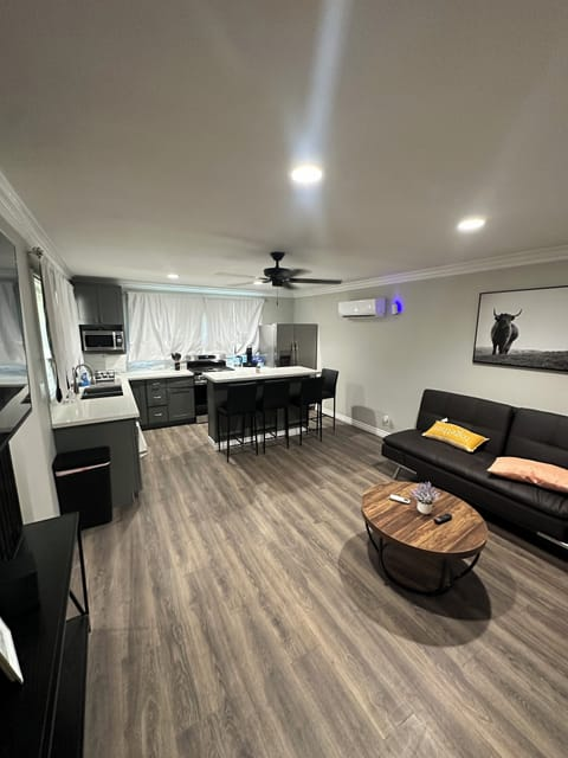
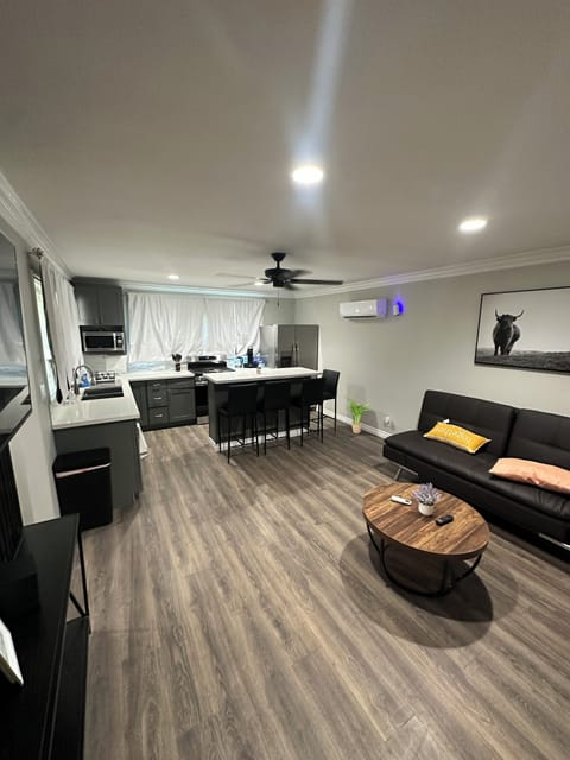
+ potted plant (355, 414)
